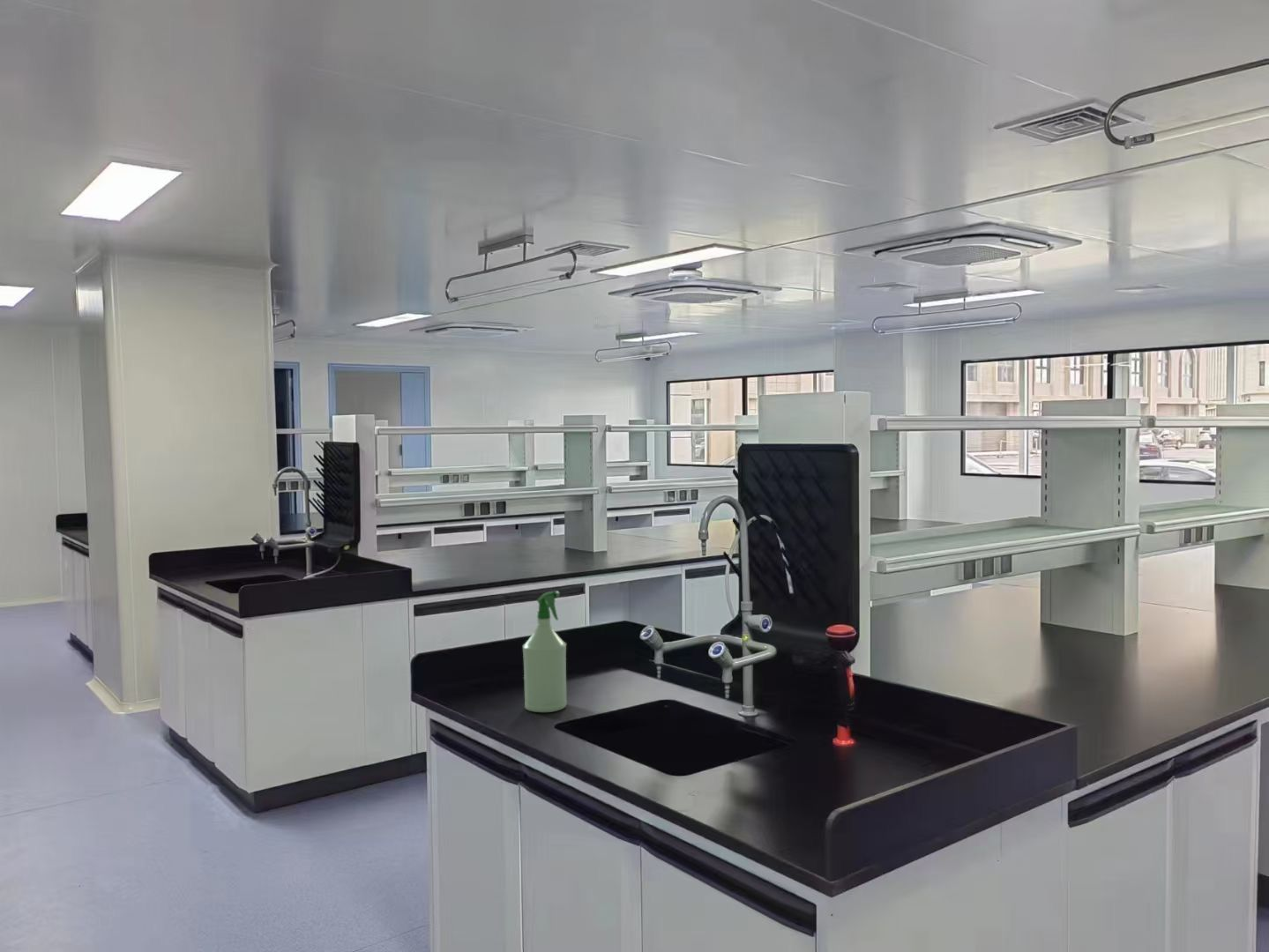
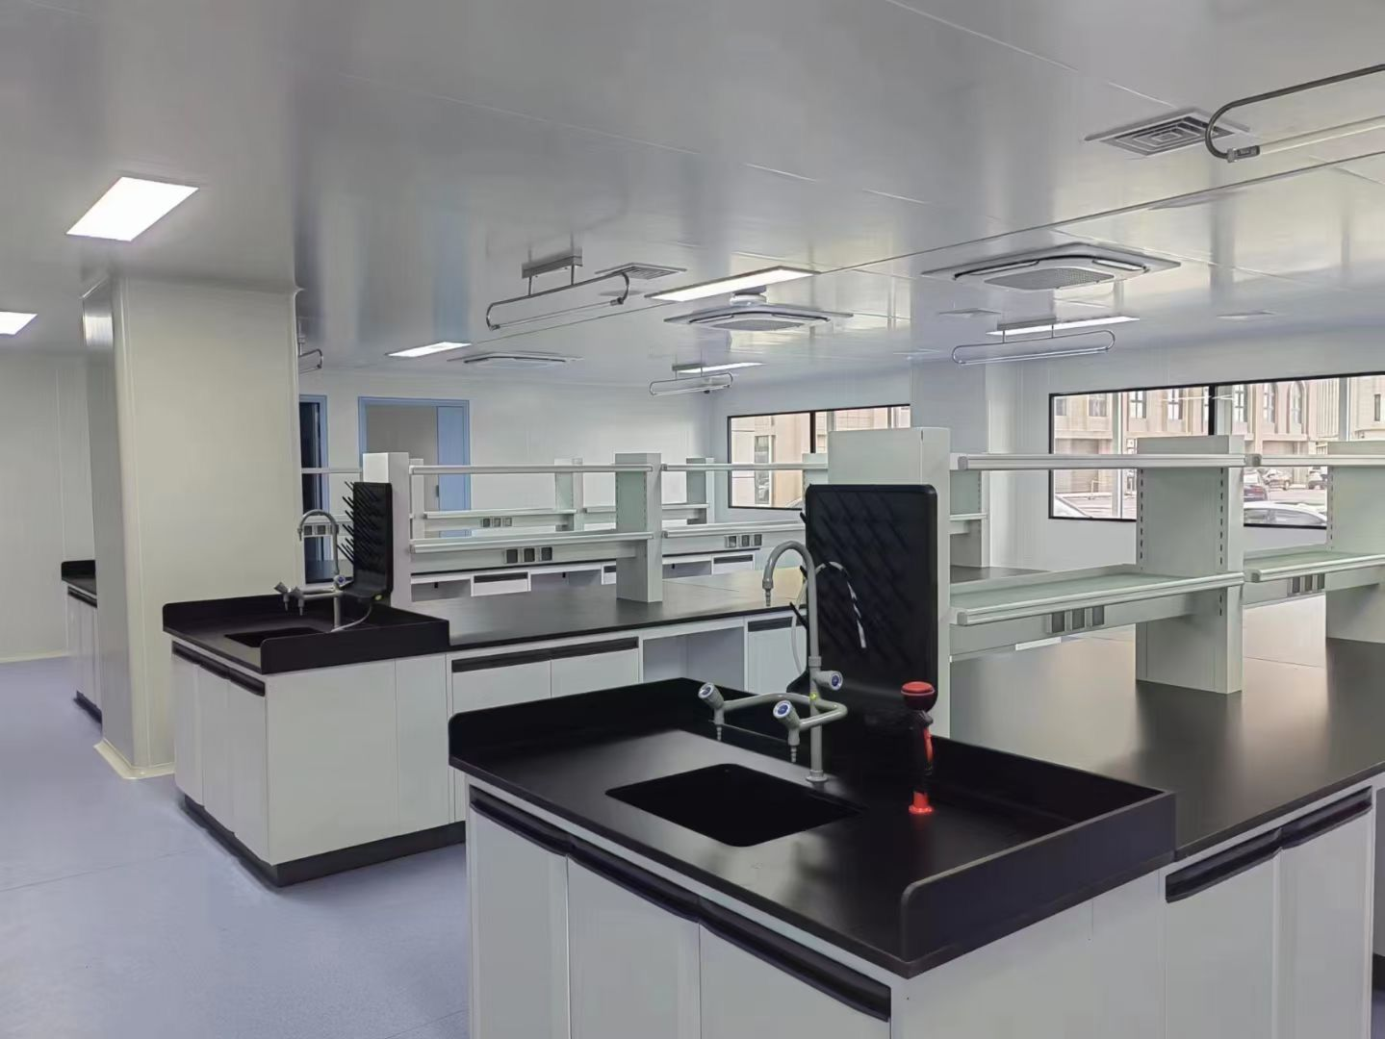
- spray bottle (545, 651)
